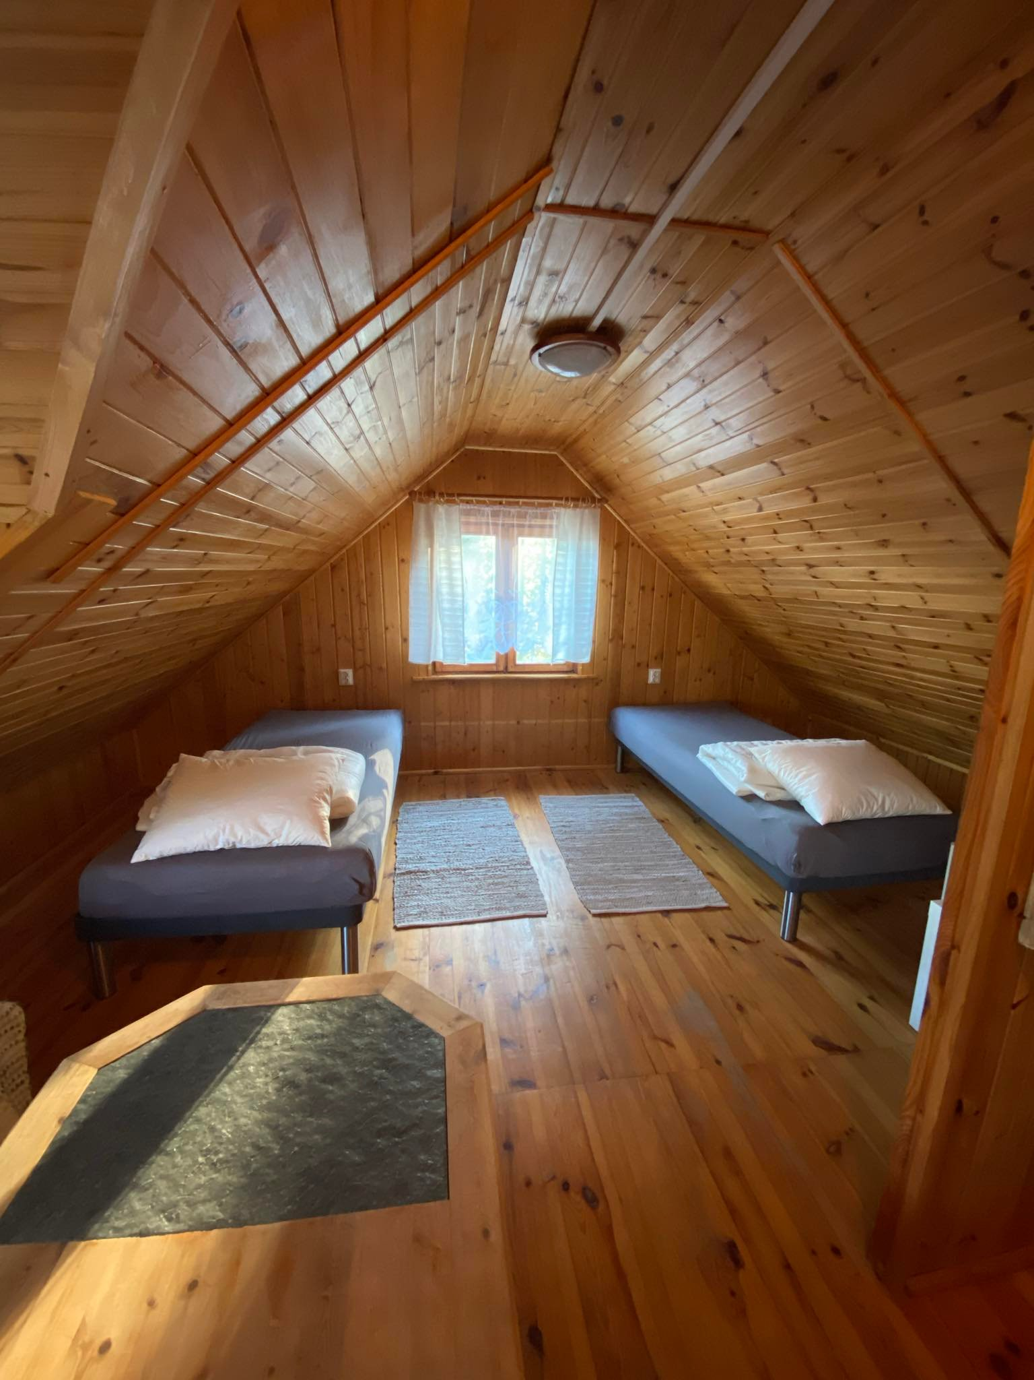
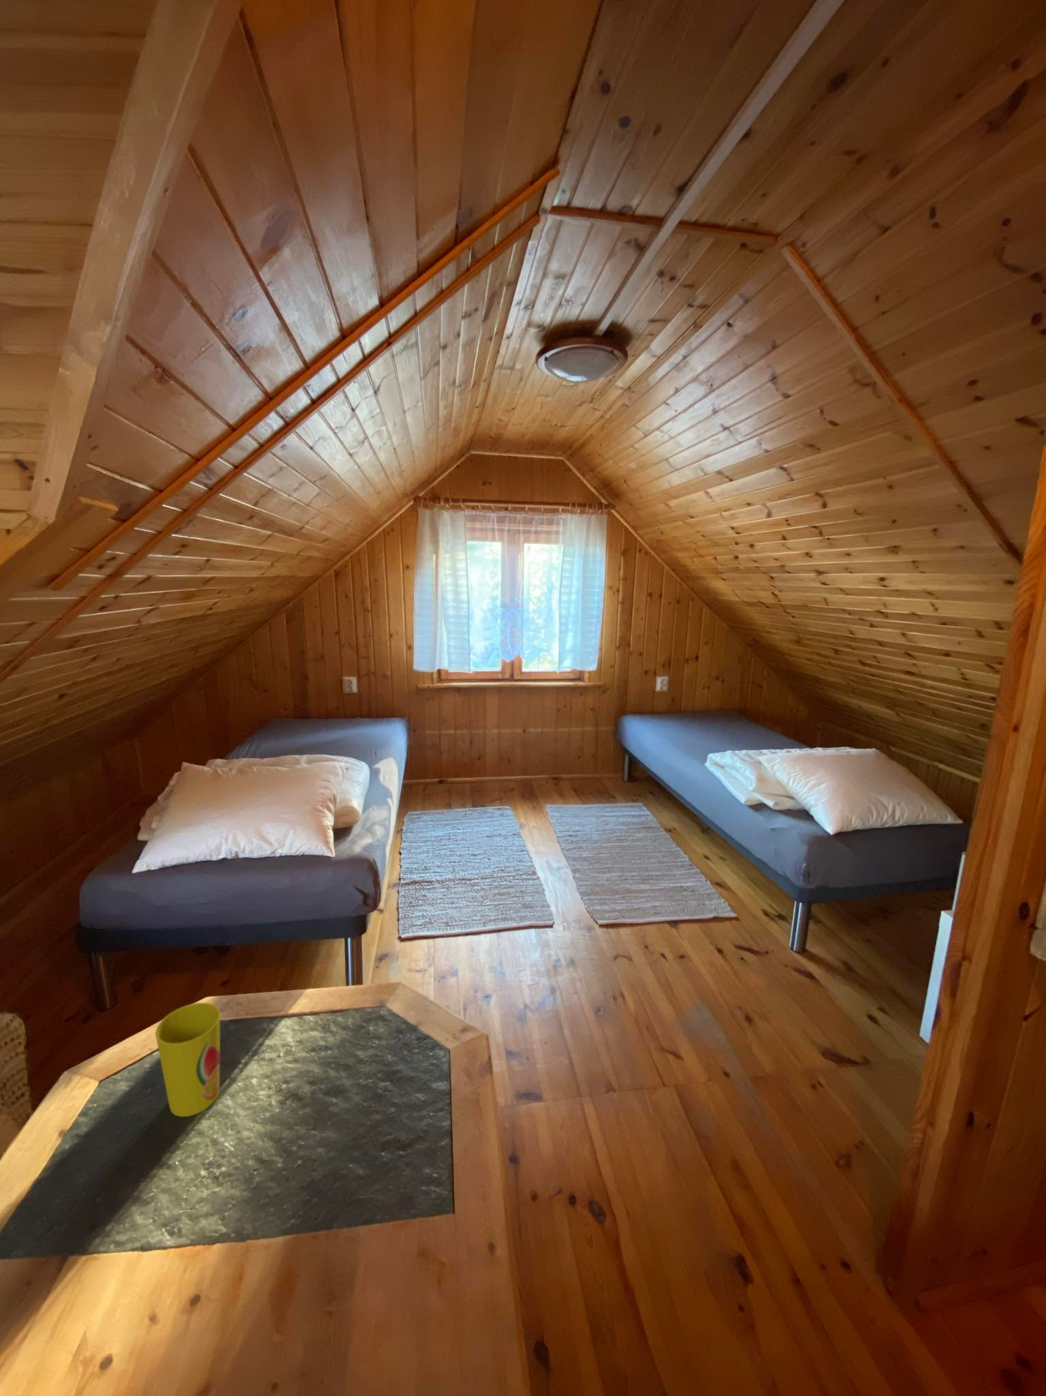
+ cup (191, 1060)
